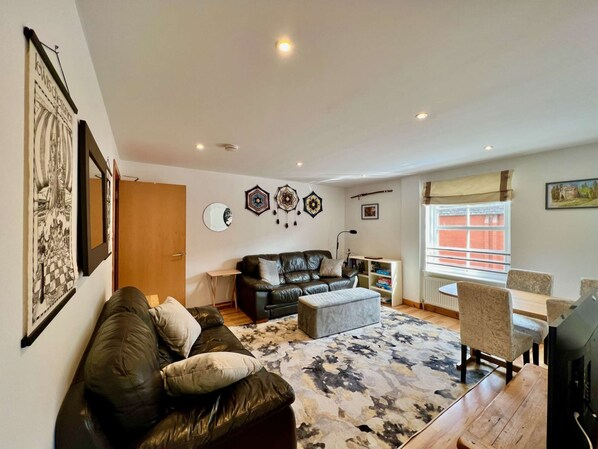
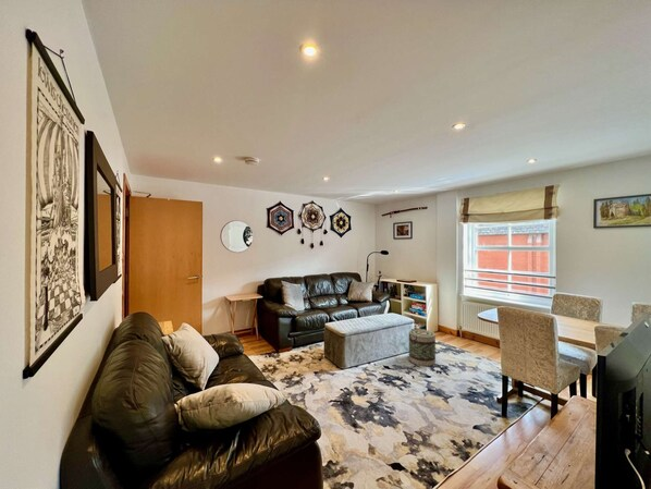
+ basket (421, 345)
